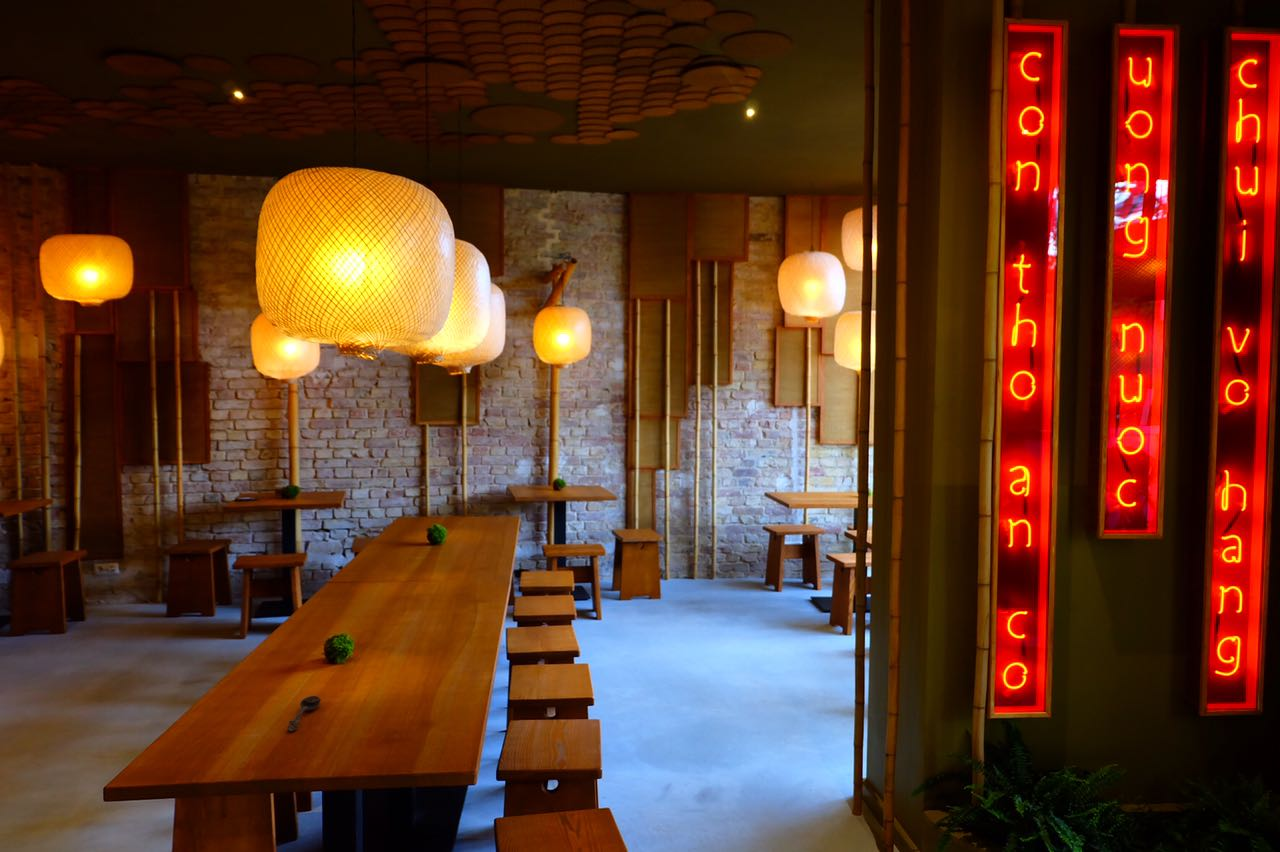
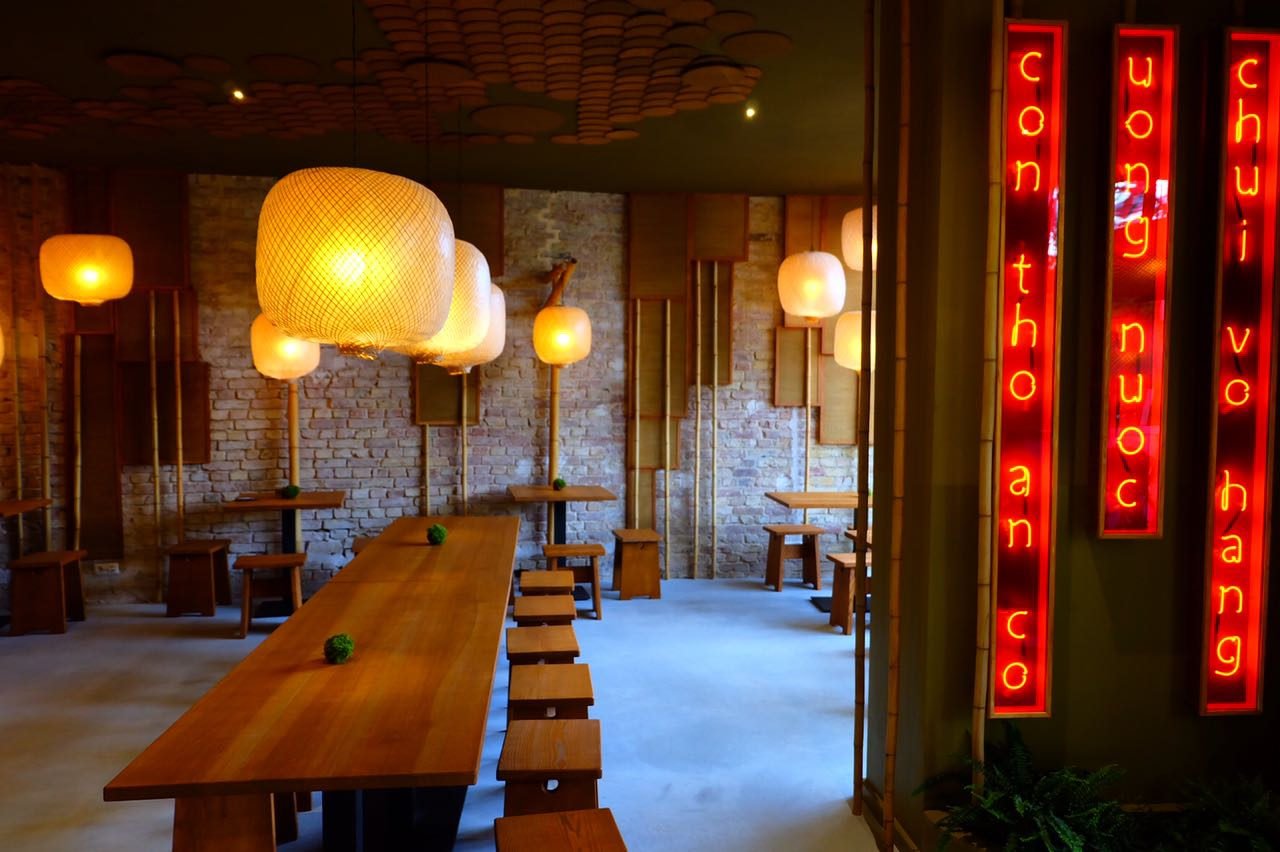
- spoon (302, 712)
